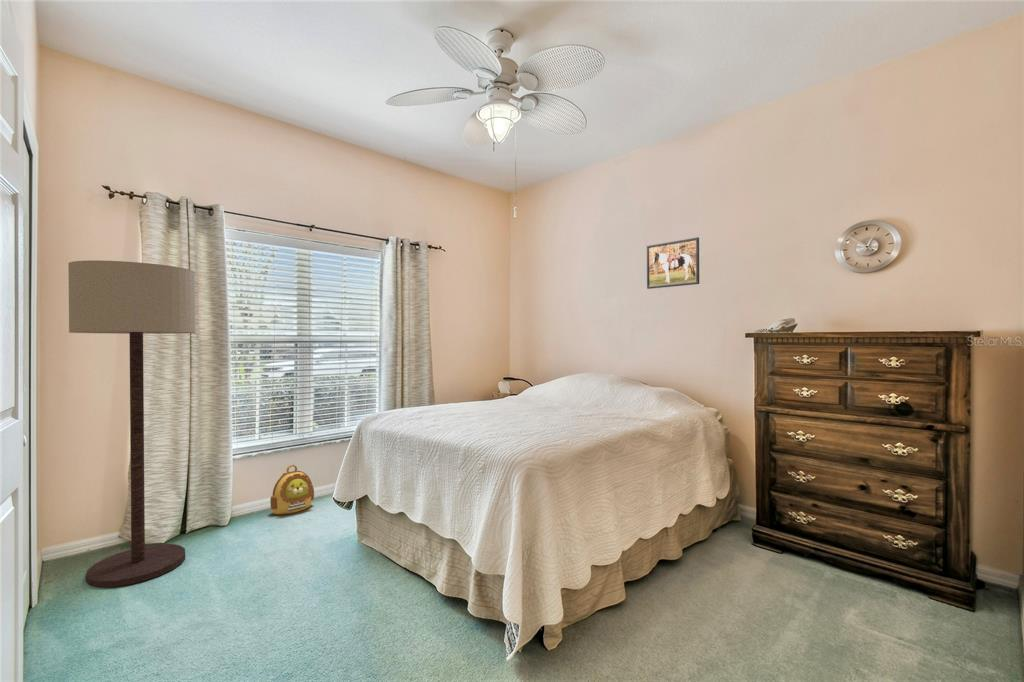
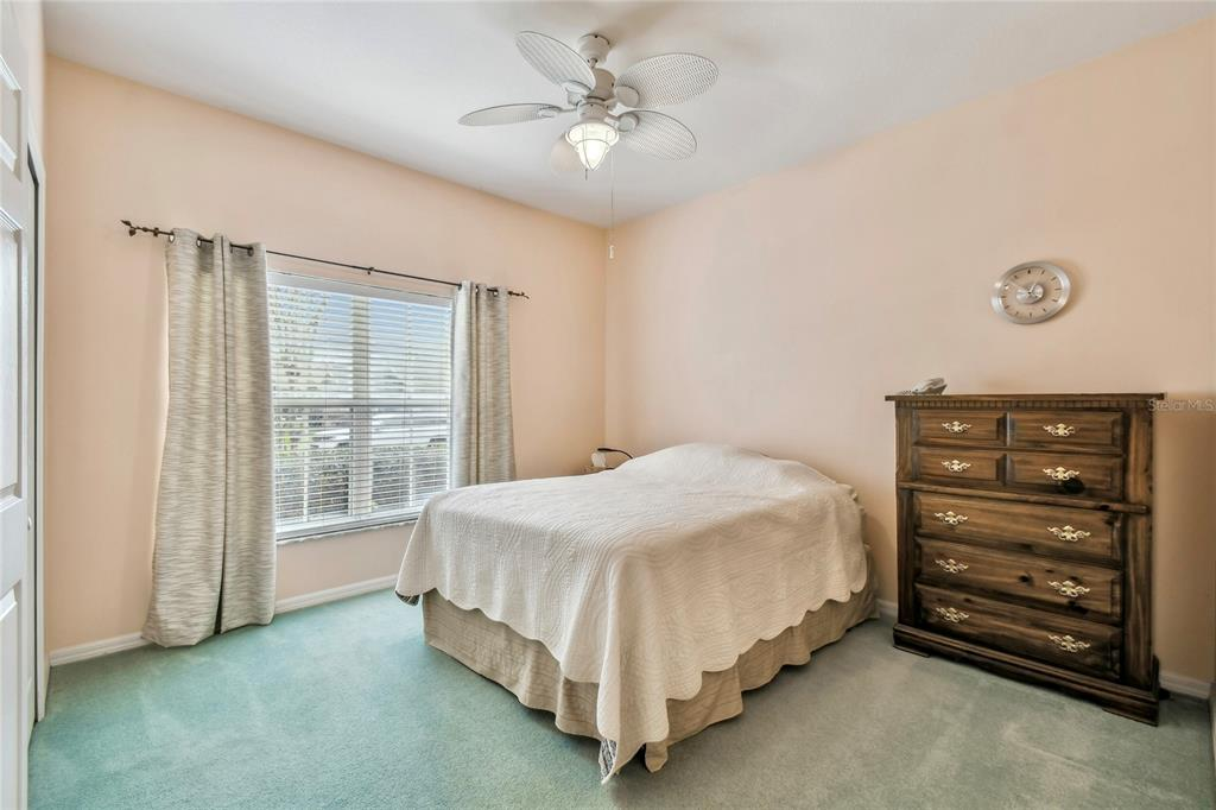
- floor lamp (137, 418)
- backpack (292, 487)
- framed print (672, 264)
